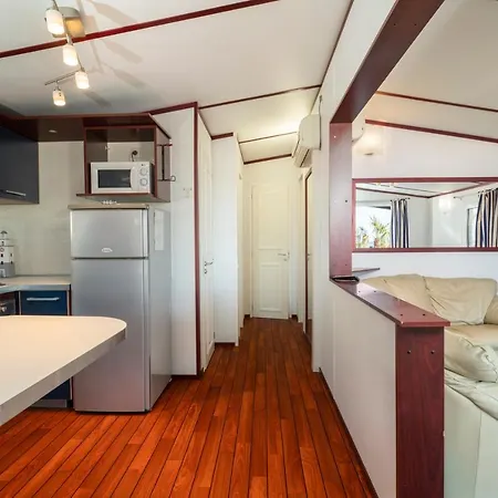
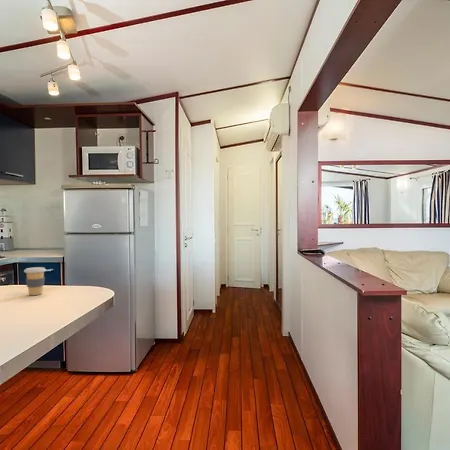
+ coffee cup (35, 281)
